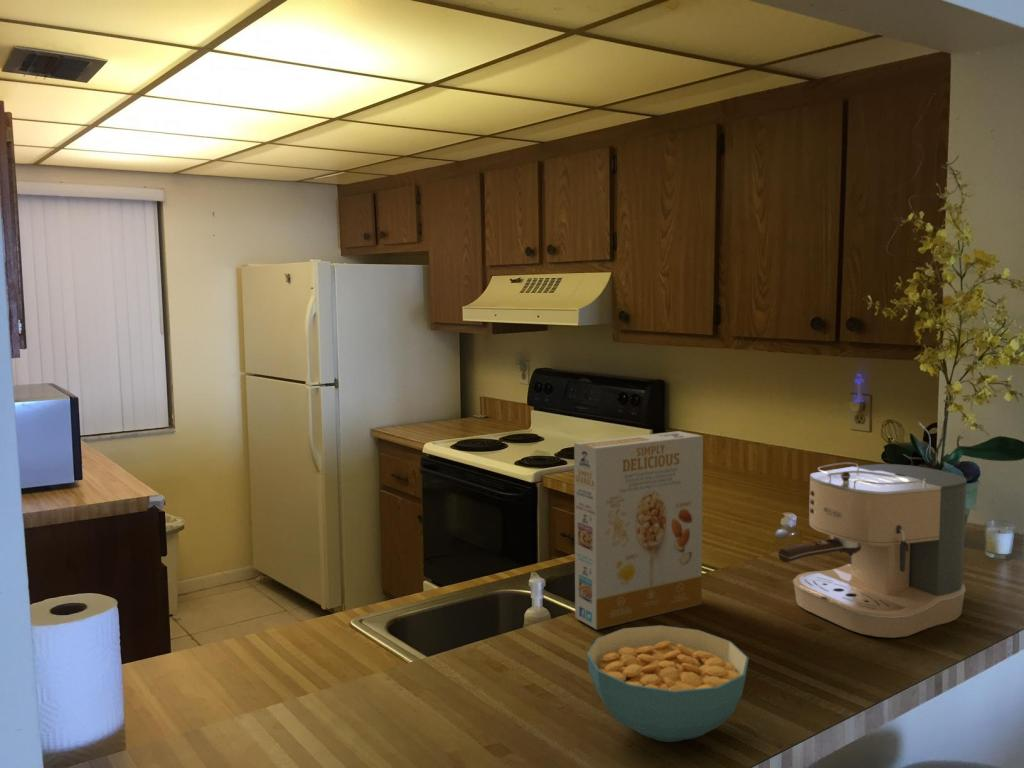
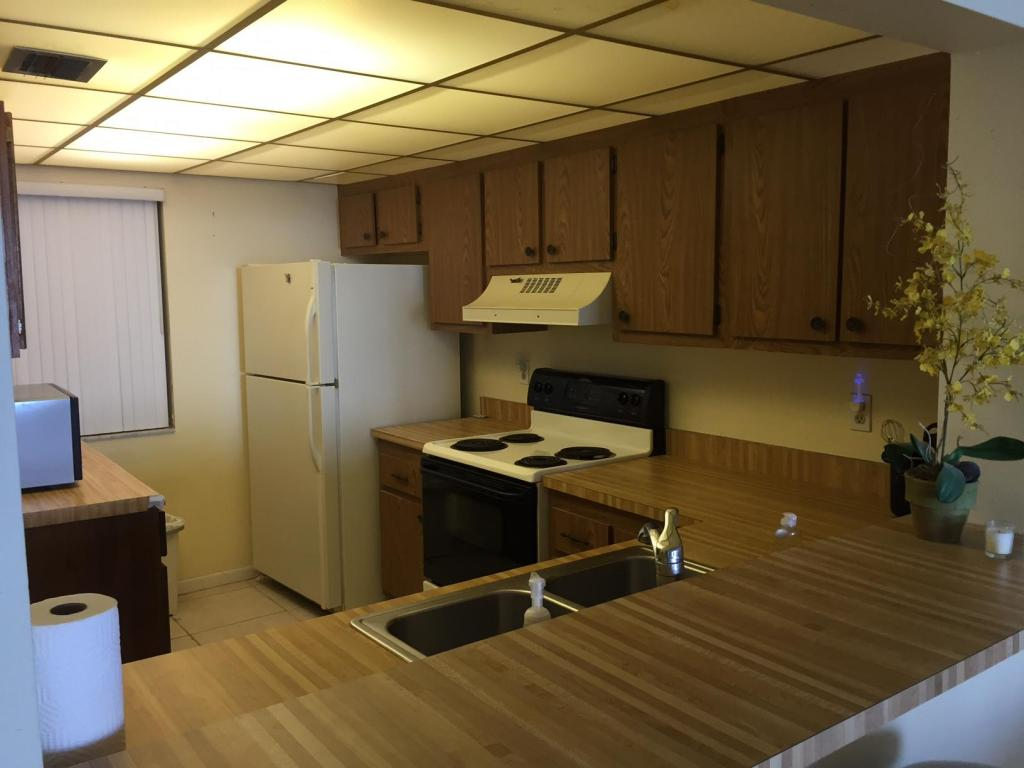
- cereal box (639, 525)
- cereal bowl (666, 692)
- coffee maker (866, 540)
